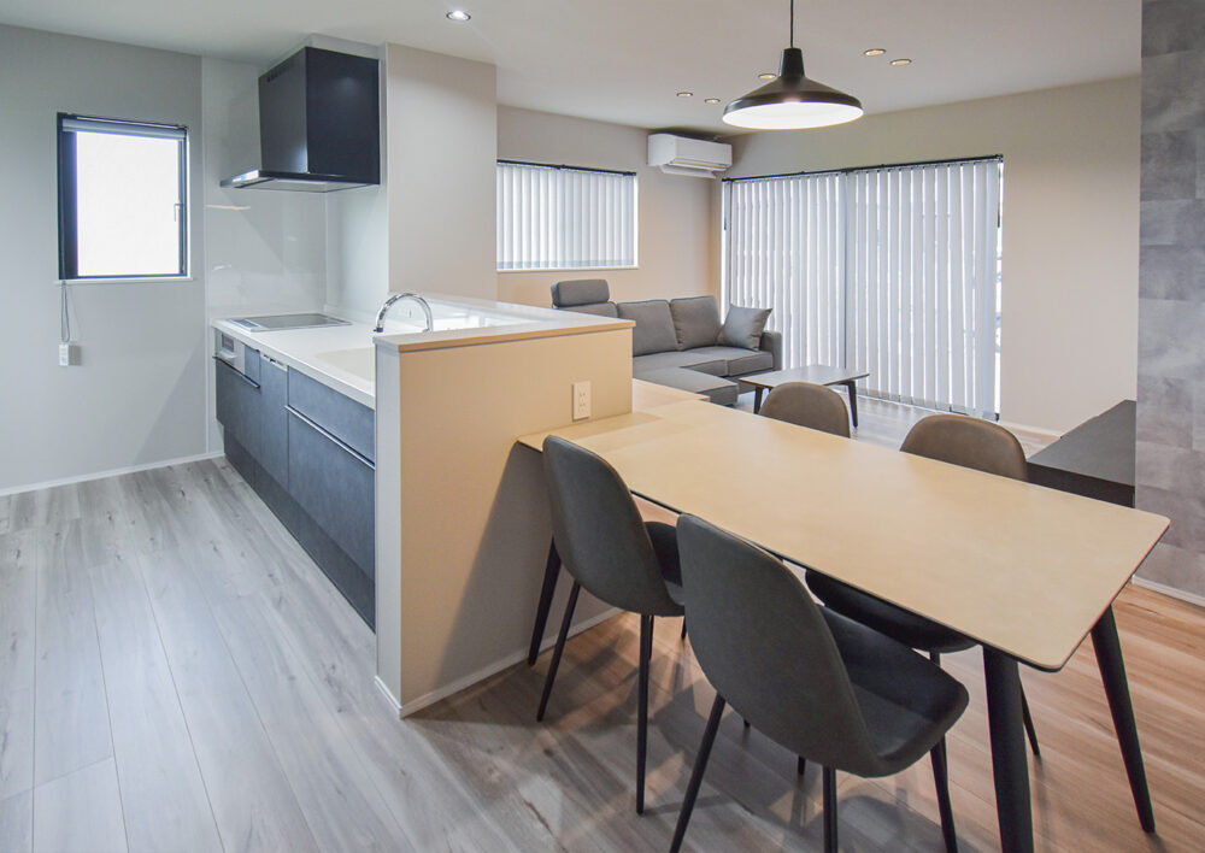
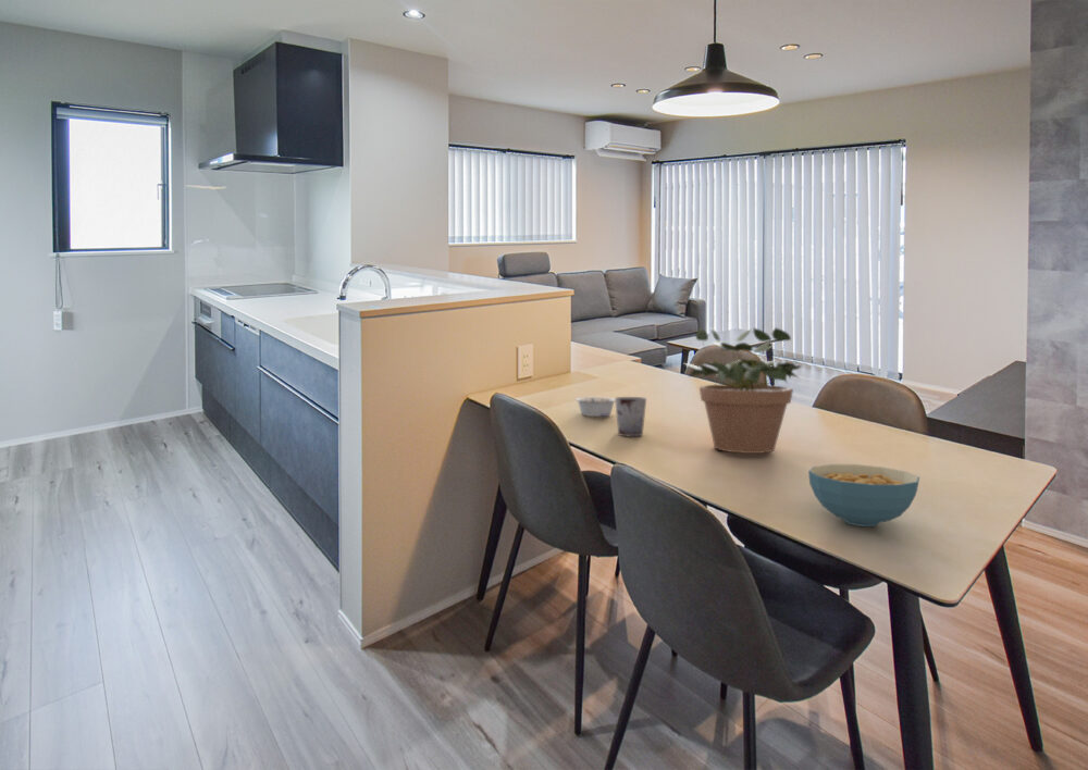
+ cup (632, 417)
+ cereal bowl (862, 498)
+ potted plant (743, 387)
+ legume (596, 406)
